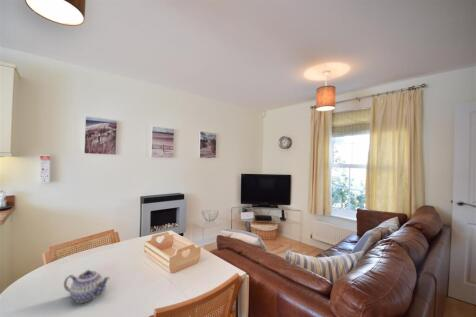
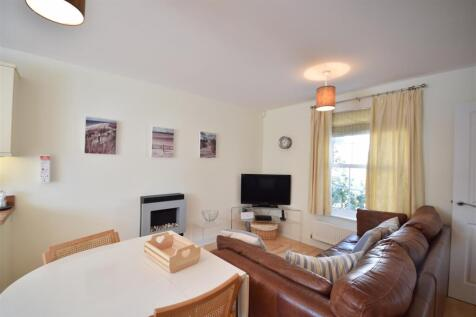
- teapot (87, 283)
